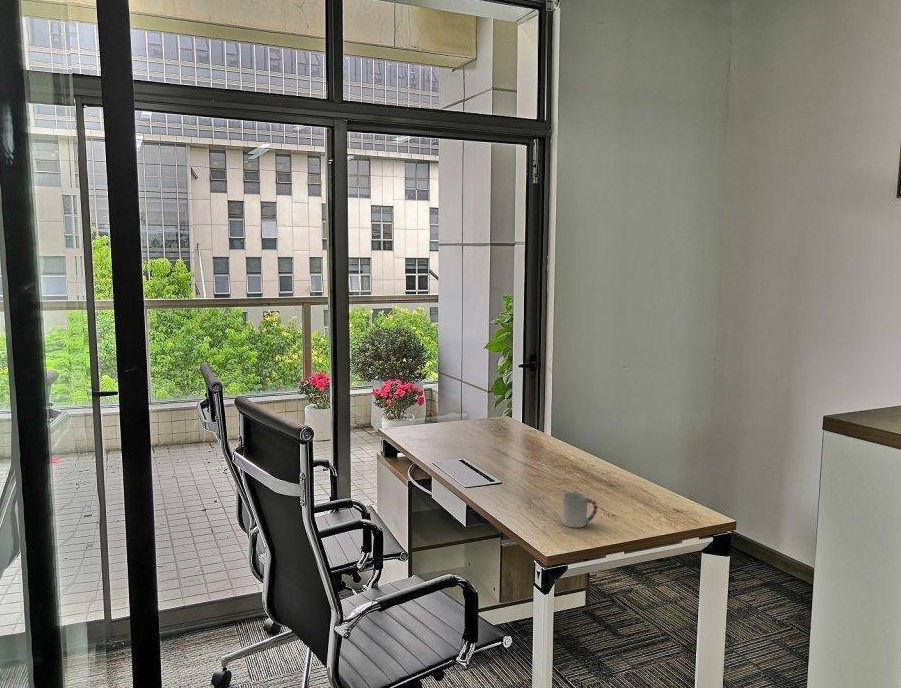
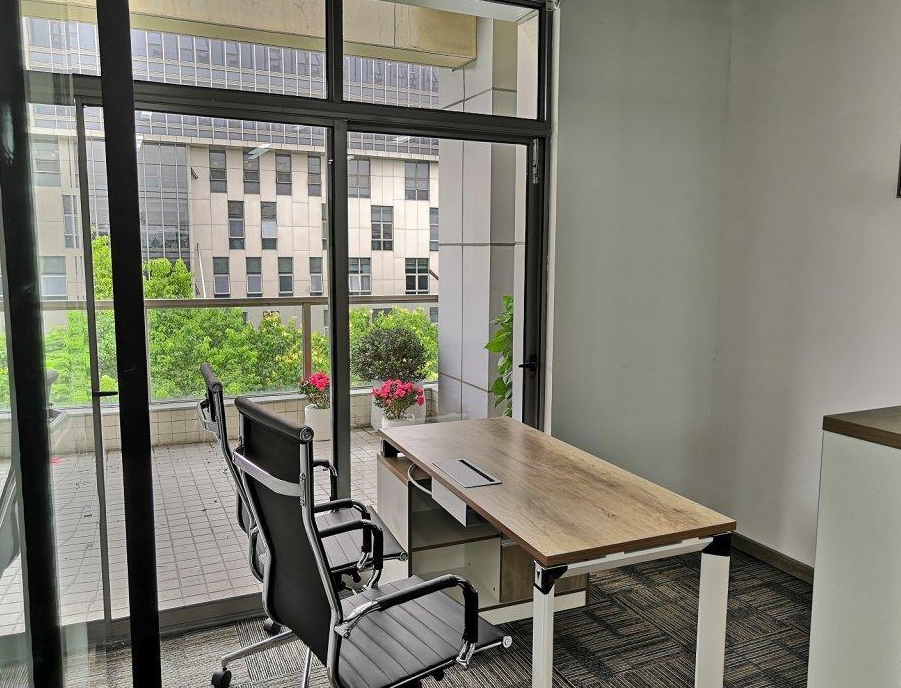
- cup (579, 510)
